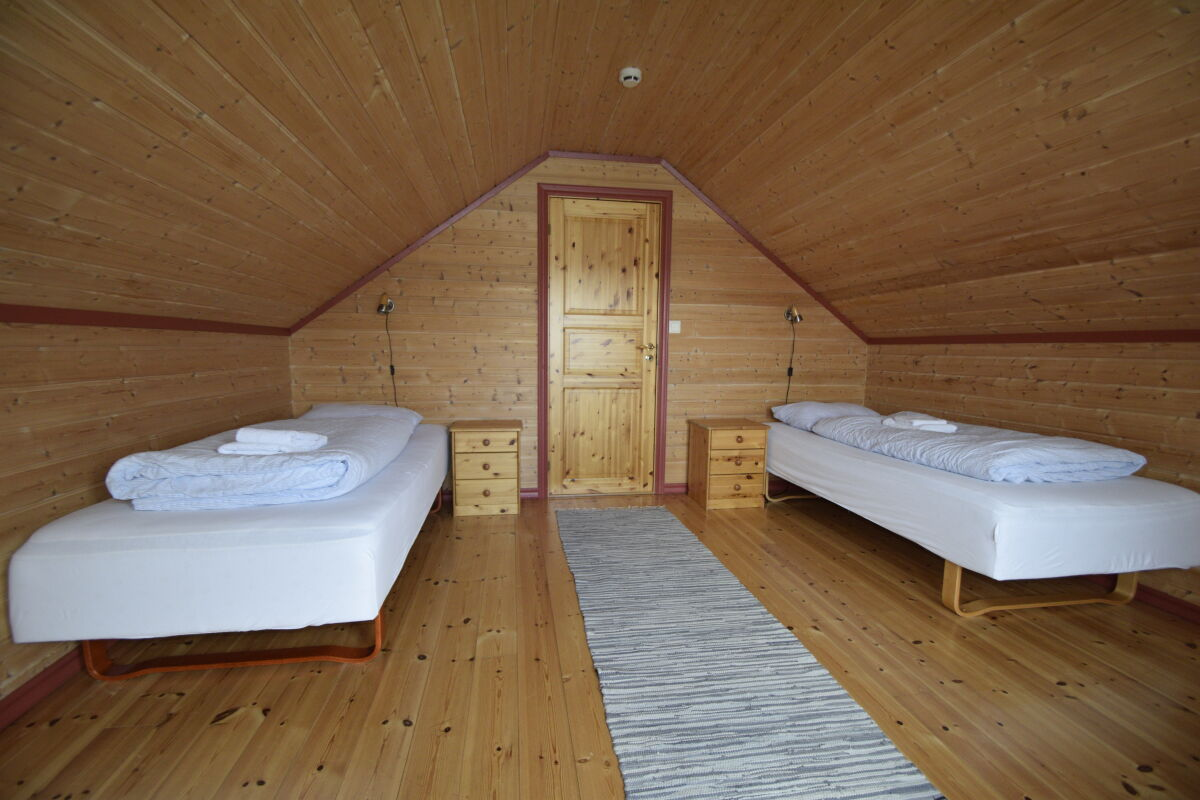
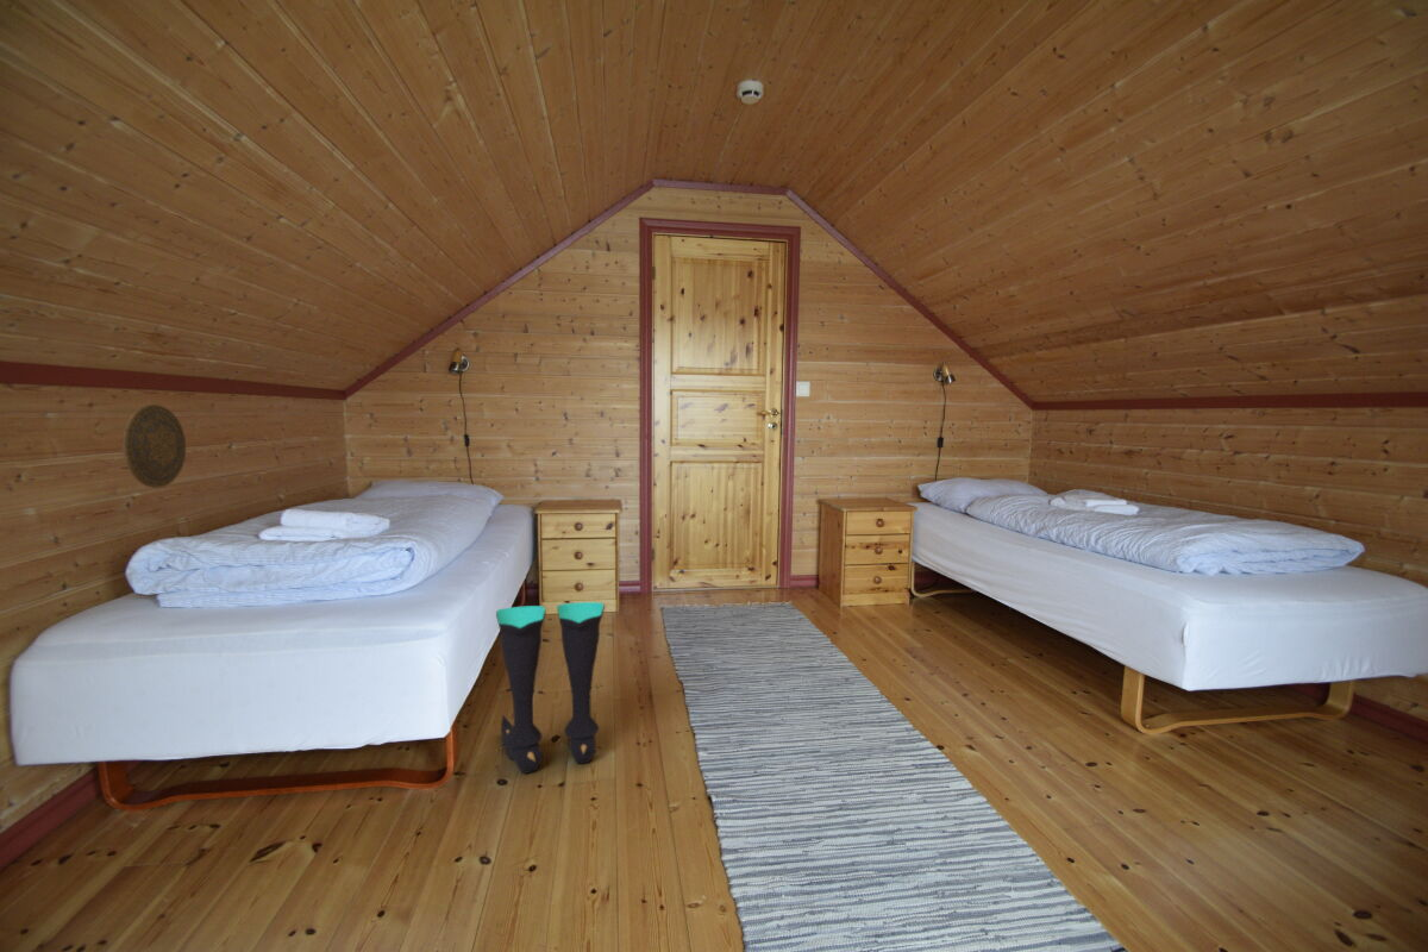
+ decorative plate (159, 445)
+ boots (536, 671)
